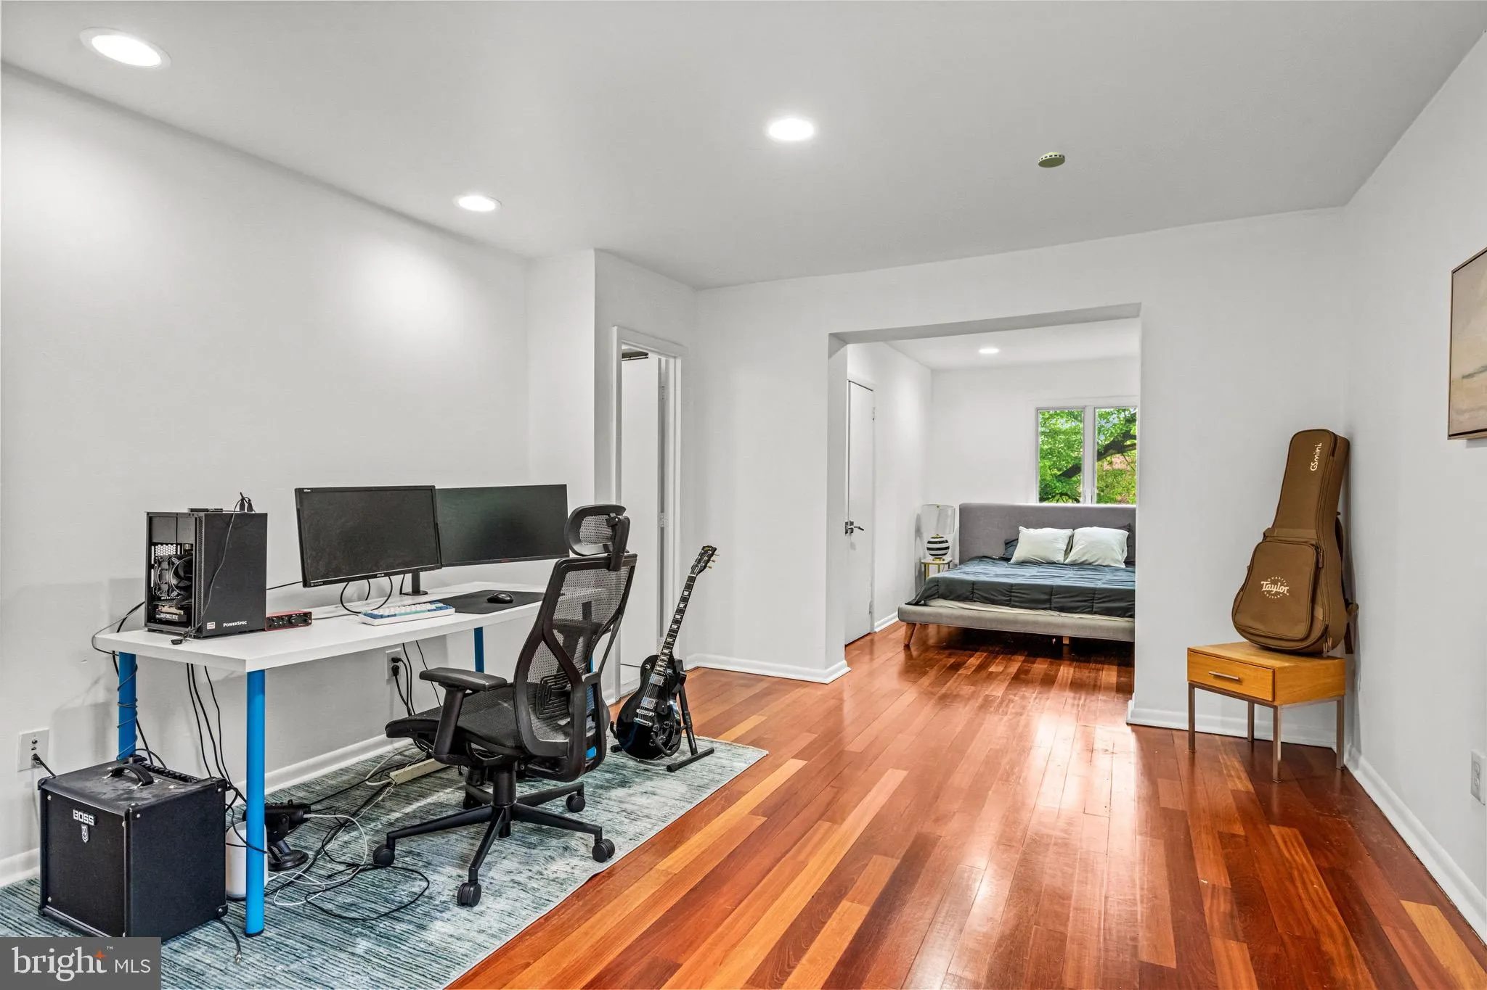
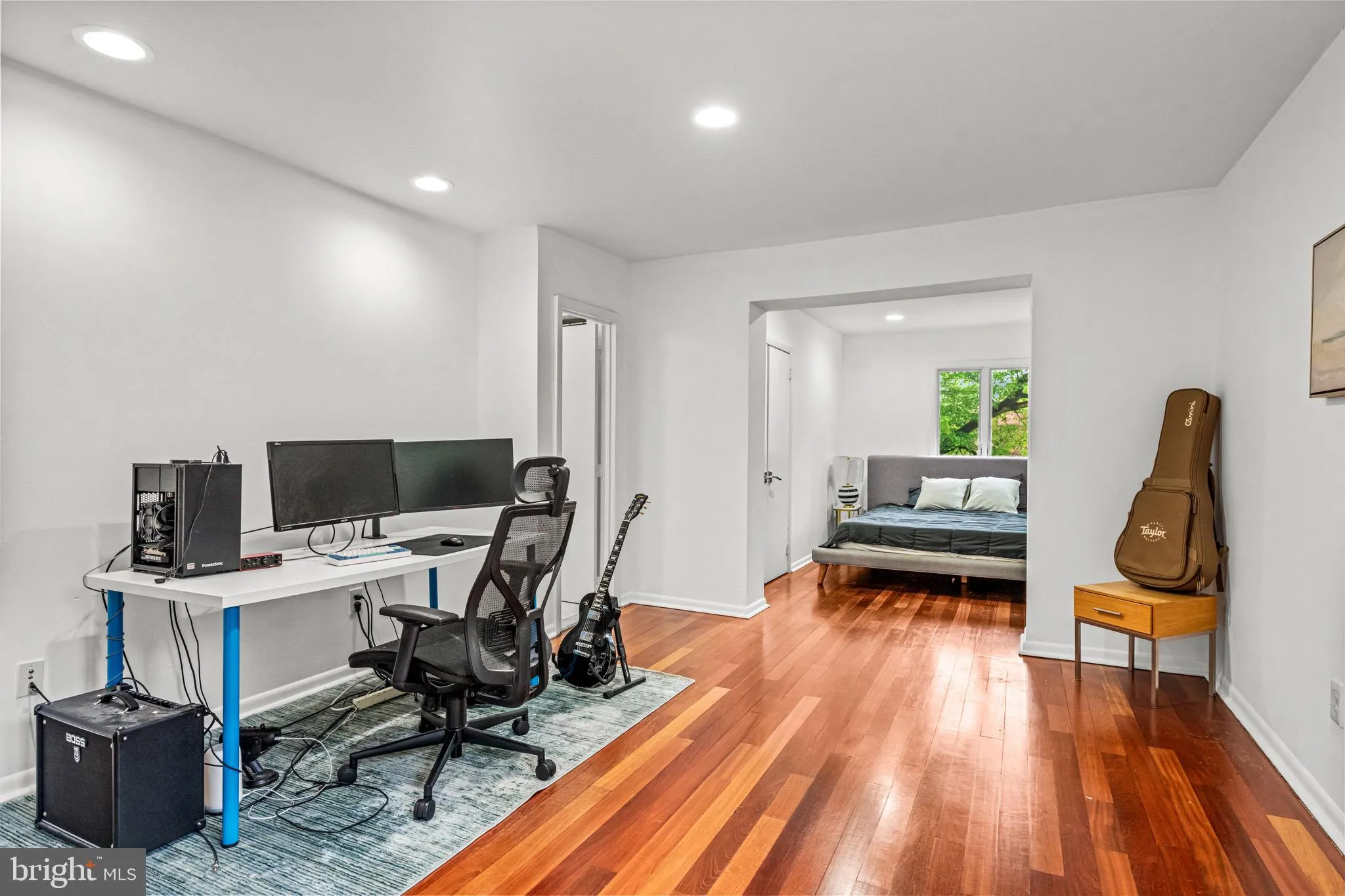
- smoke detector (1051, 159)
